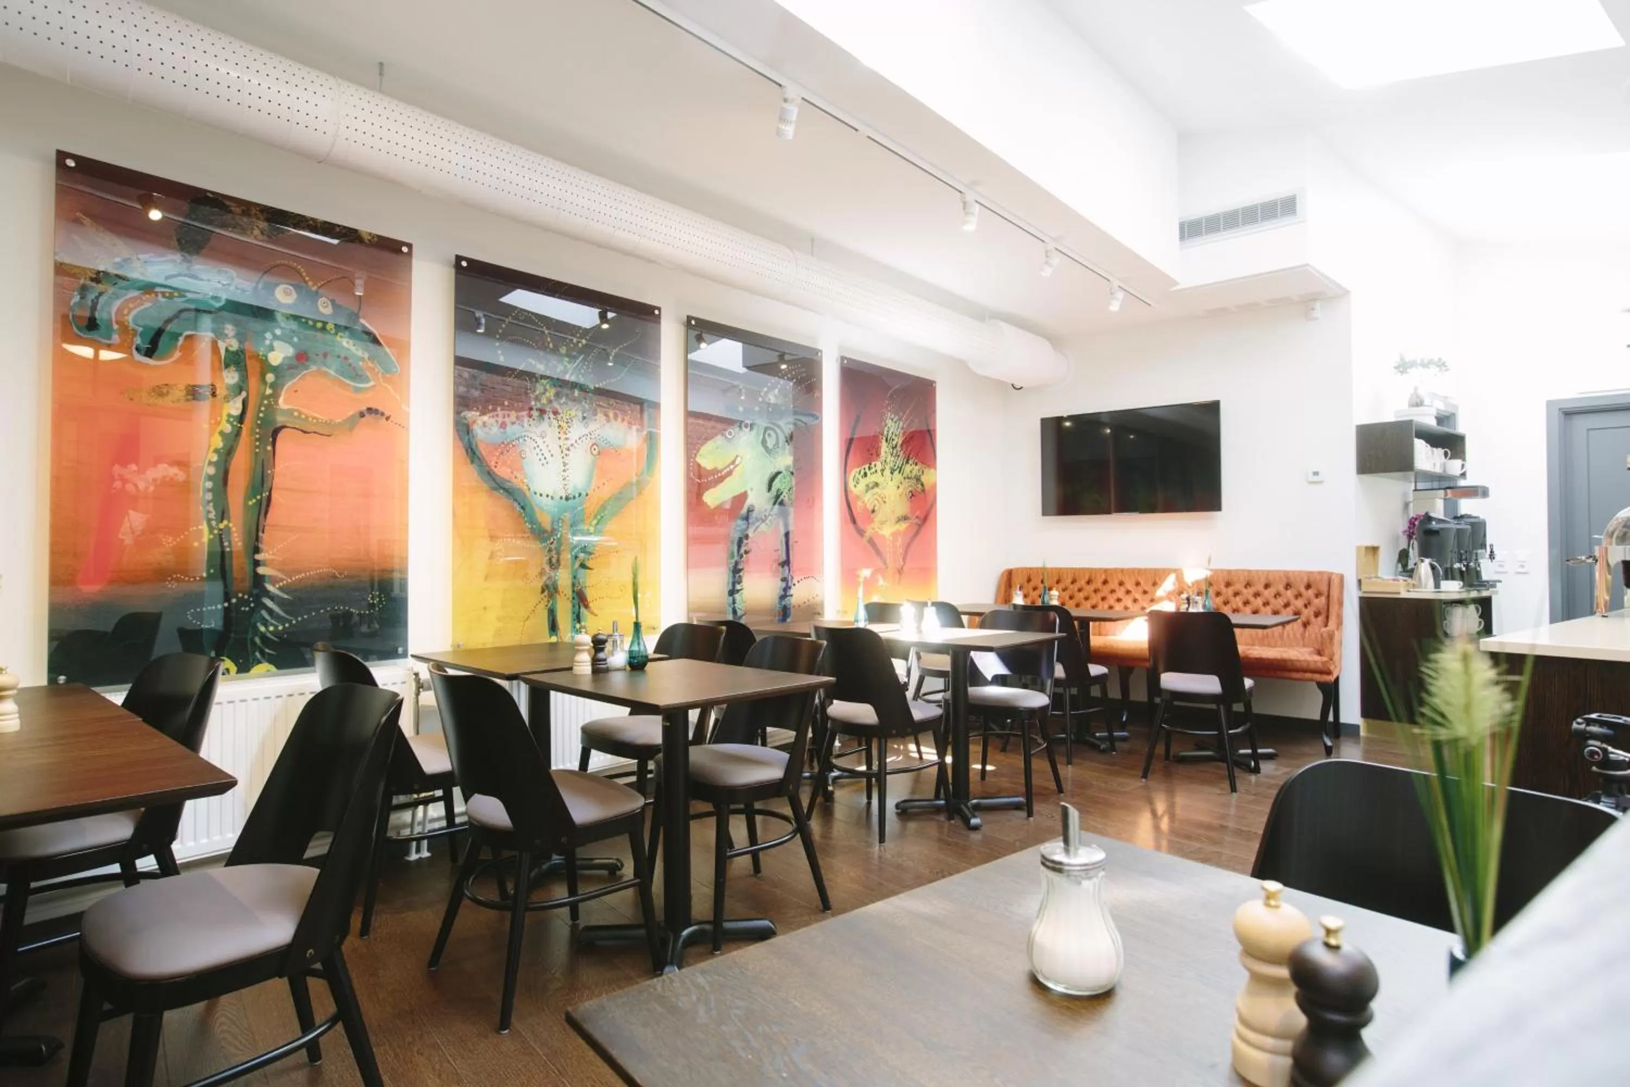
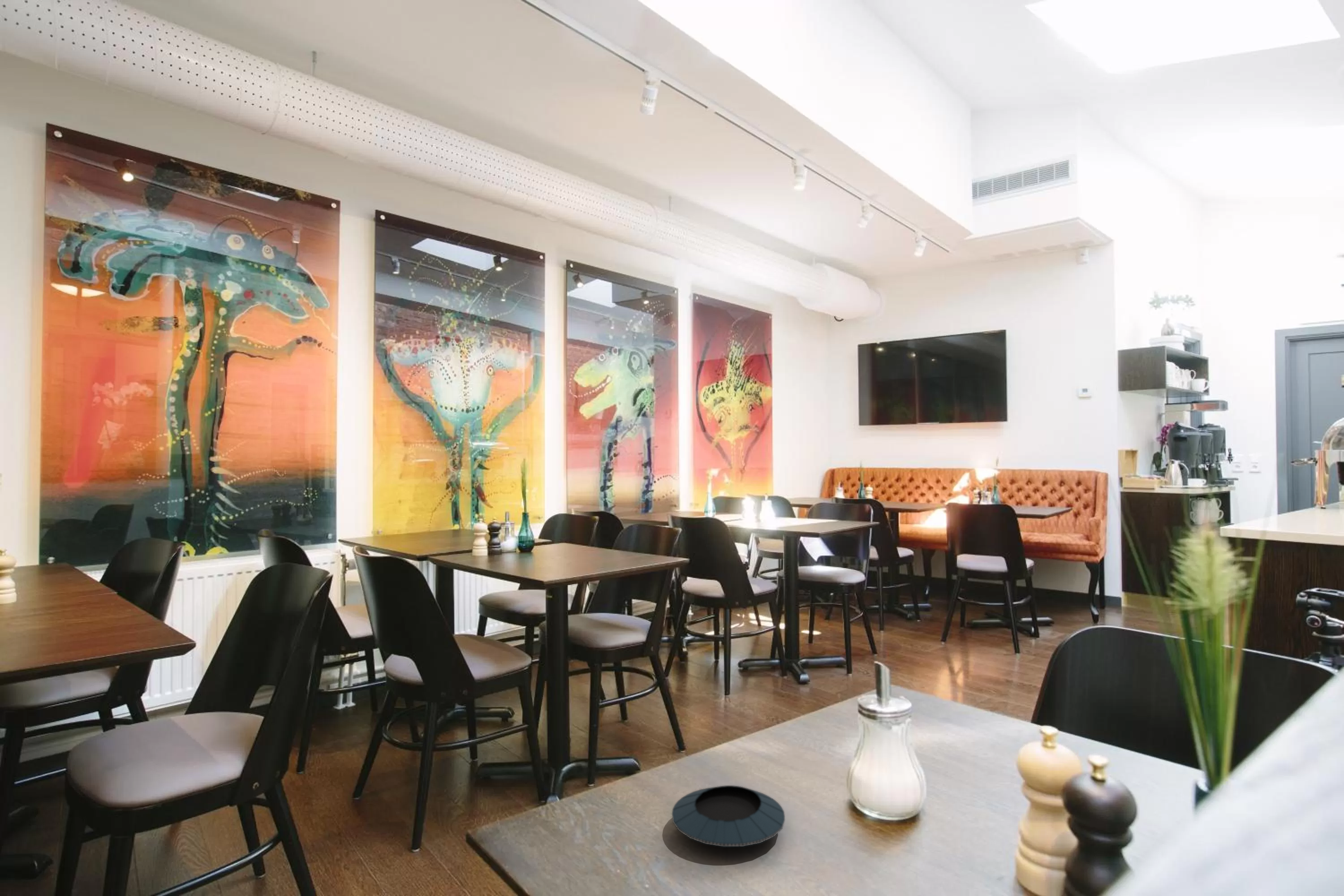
+ saucer (728, 810)
